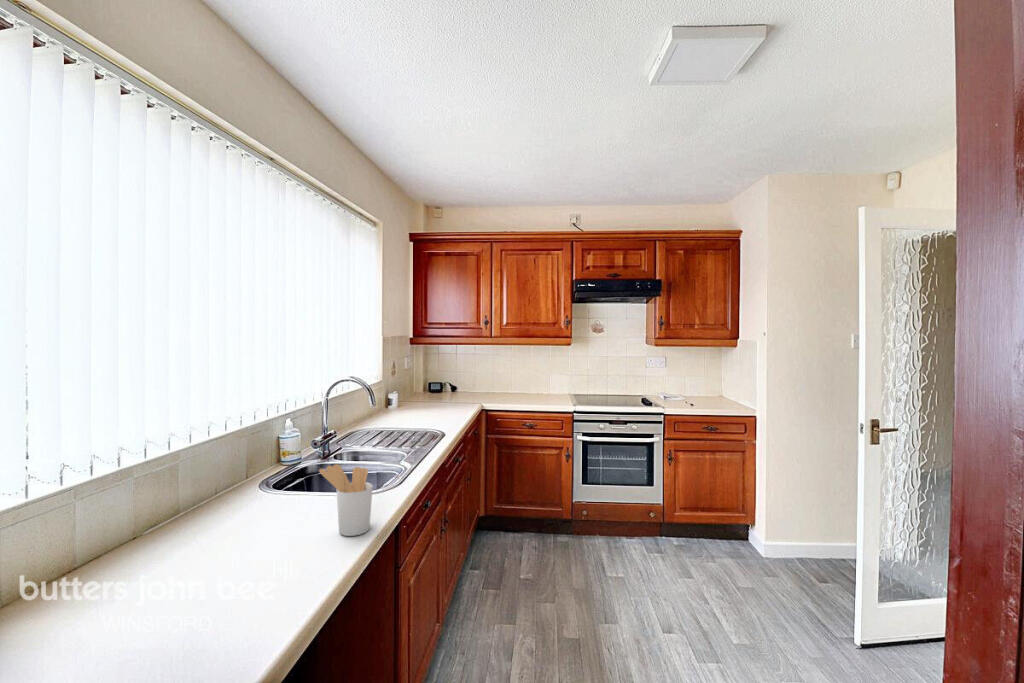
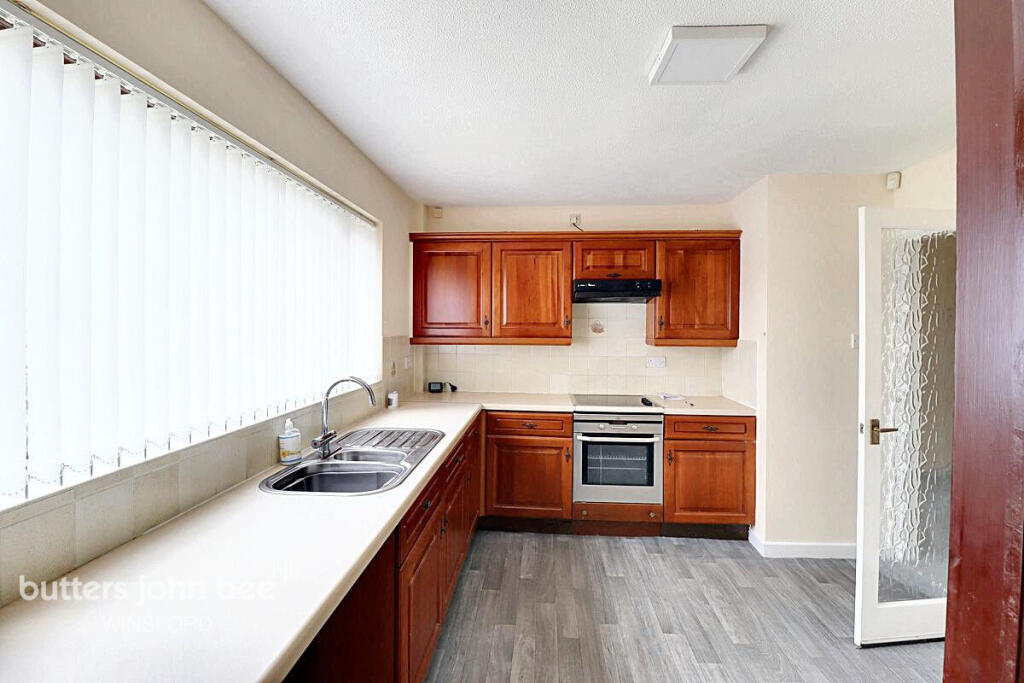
- utensil holder (346, 497)
